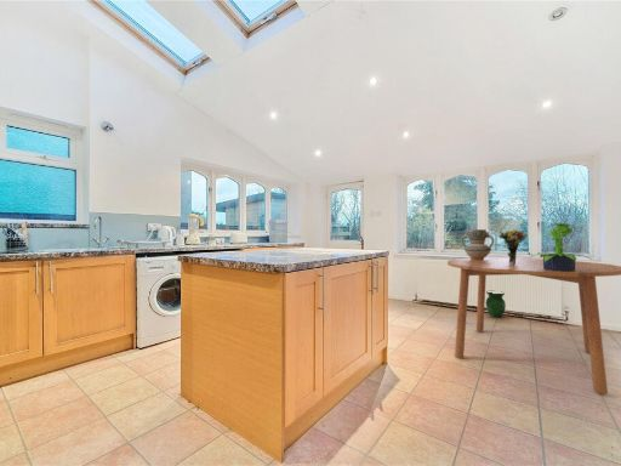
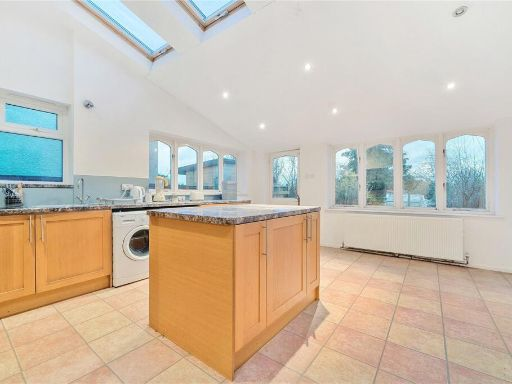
- dining table (528, 274)
- bouquet (511, 245)
- vase (495, 303)
- potted plant (559, 245)
- ceramic jug (477, 244)
